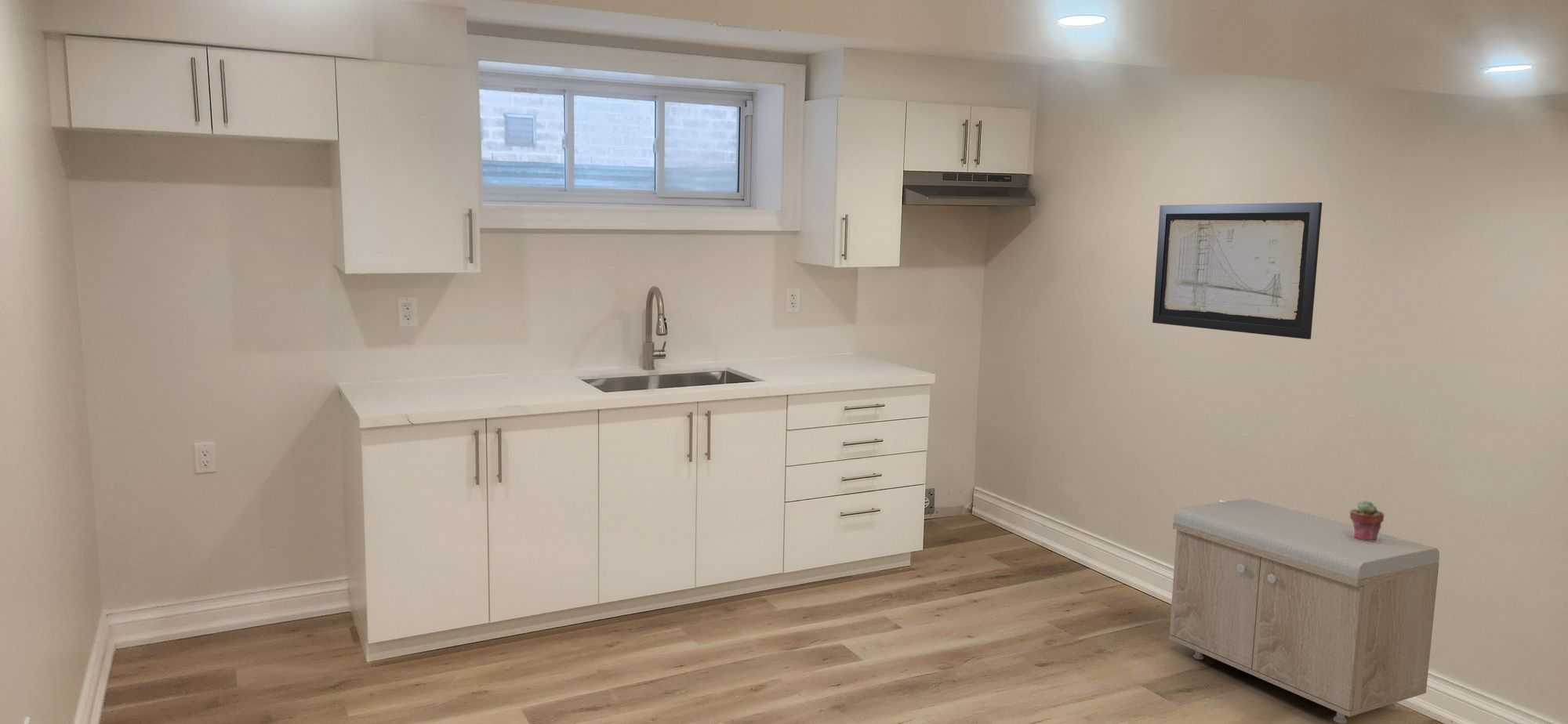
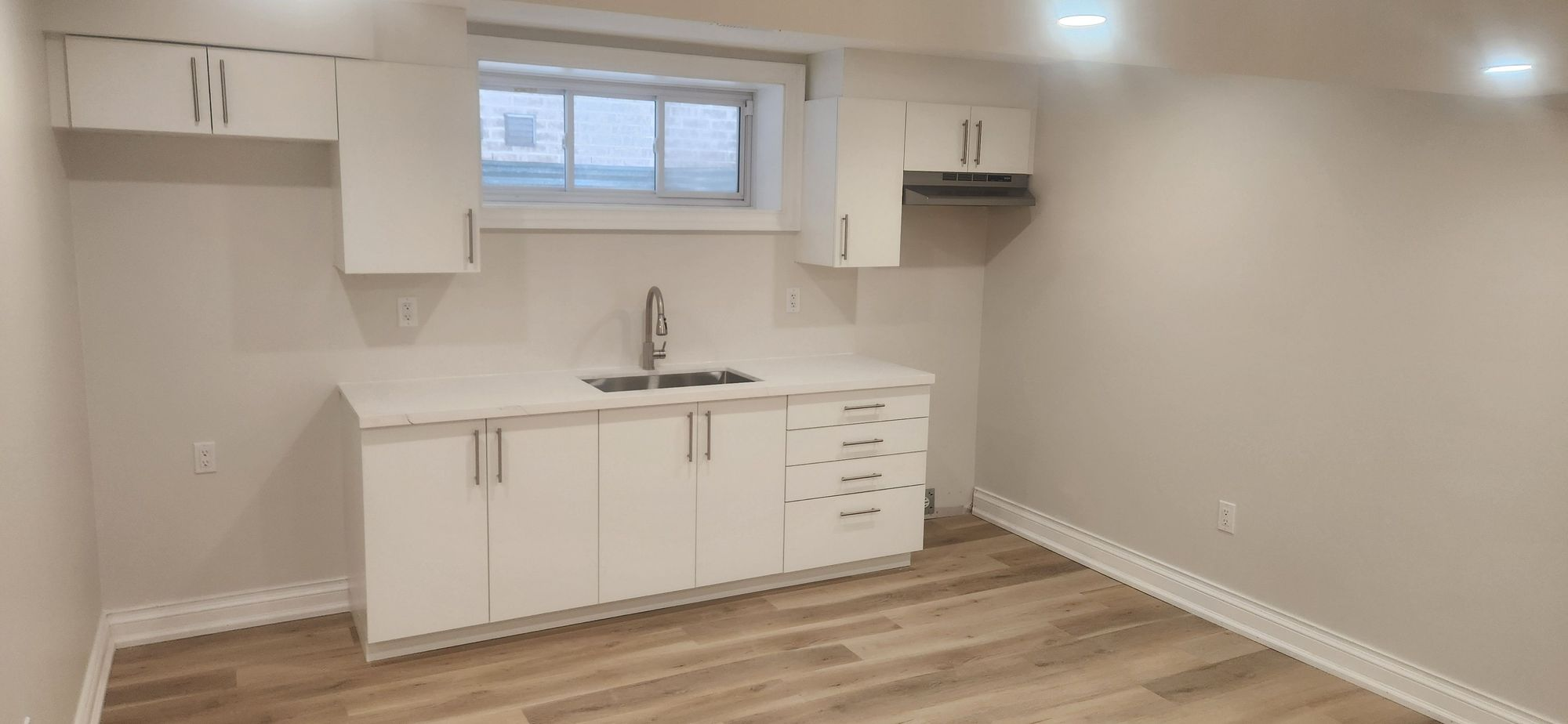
- storage bench (1293, 604)
- wall art (1230, 267)
- potted succulent (1367, 519)
